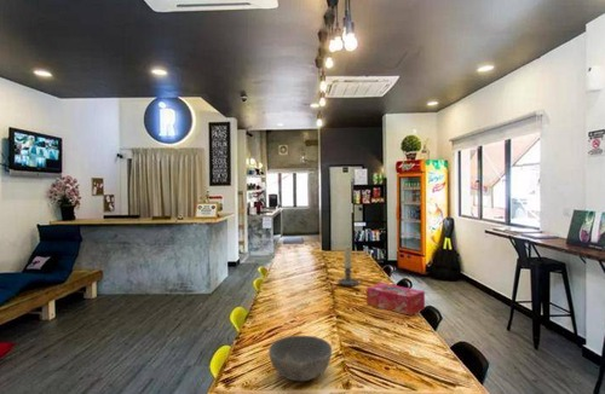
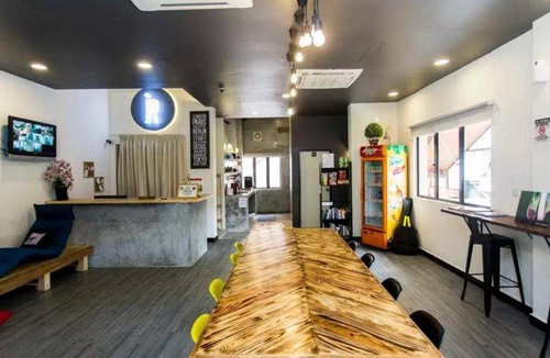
- candle holder (350, 265)
- bowl (300, 360)
- tissue box (394, 297)
